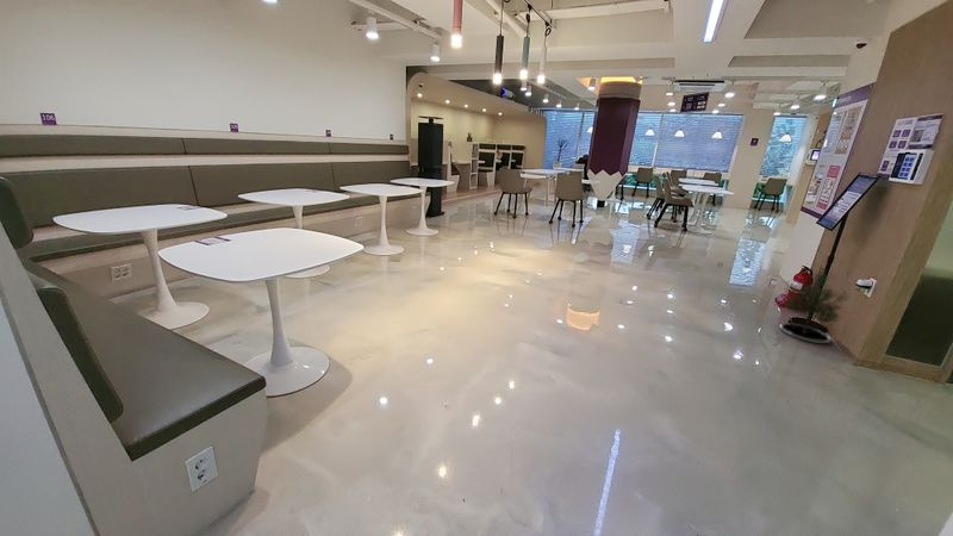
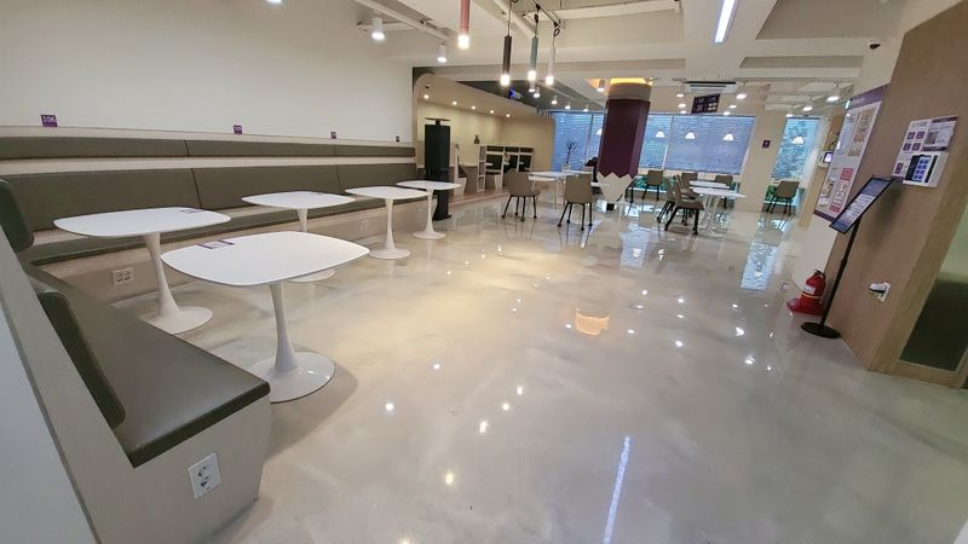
- potted tree (812, 300)
